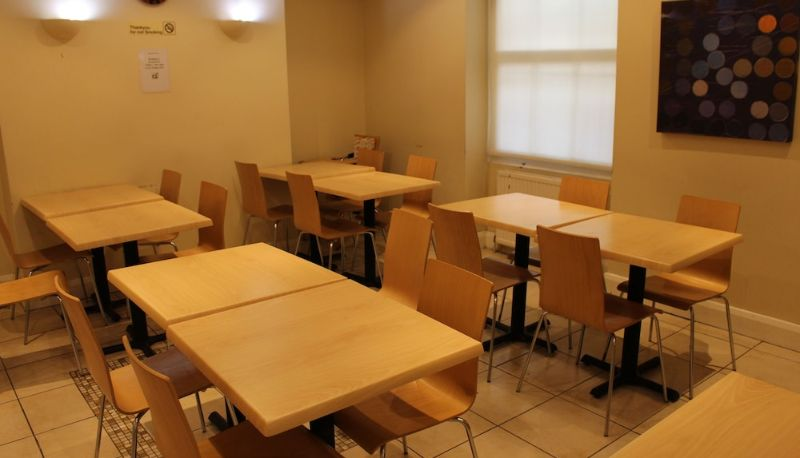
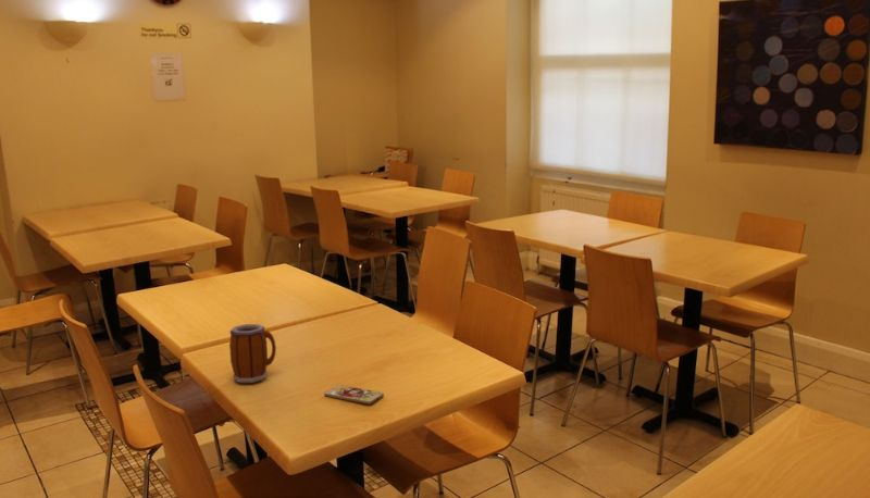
+ smartphone (353, 394)
+ mug (252, 351)
